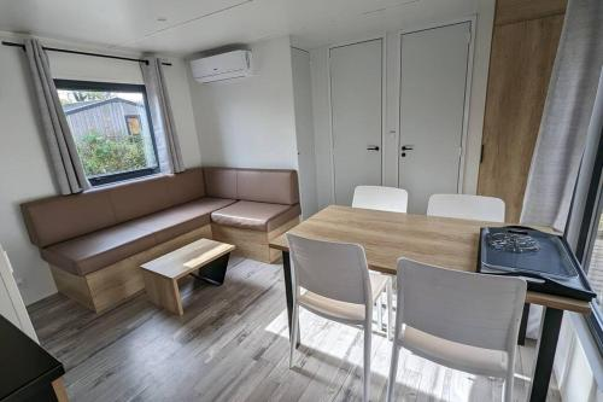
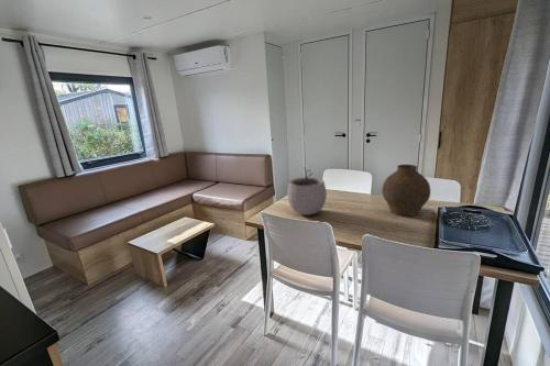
+ vase (405, 189)
+ plant pot (306, 190)
